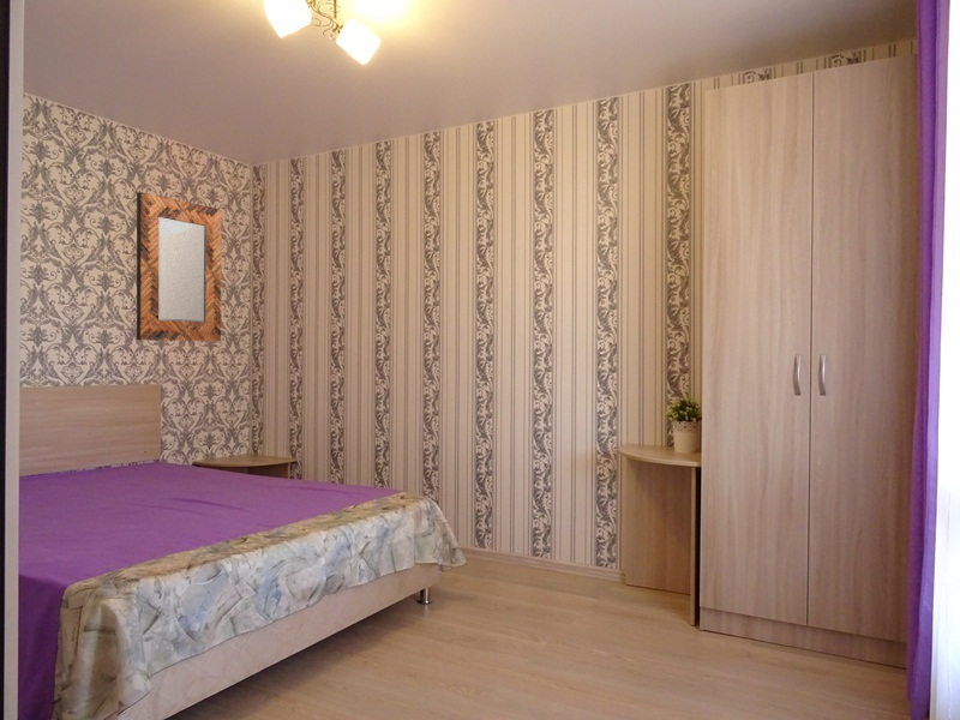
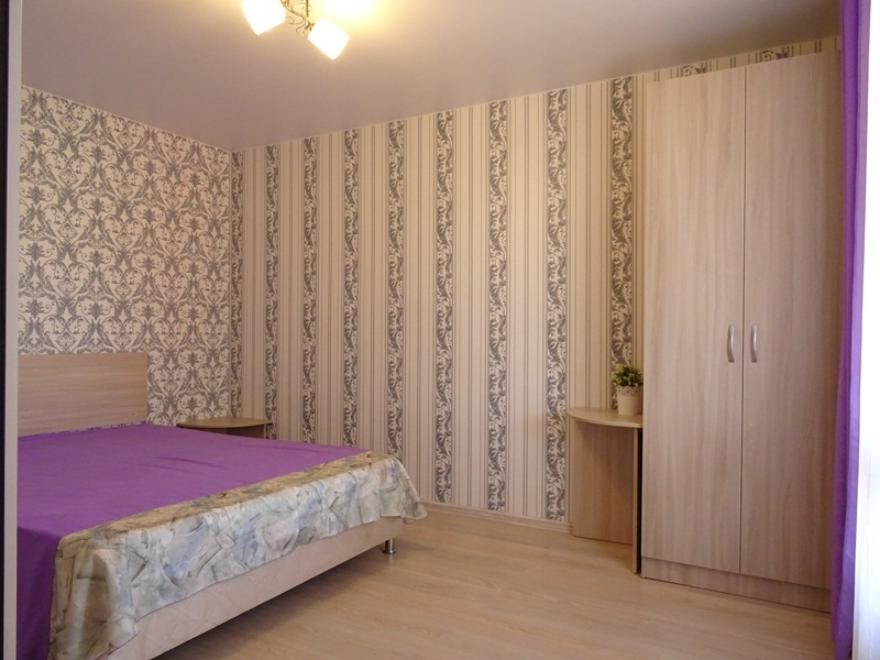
- home mirror (181, 271)
